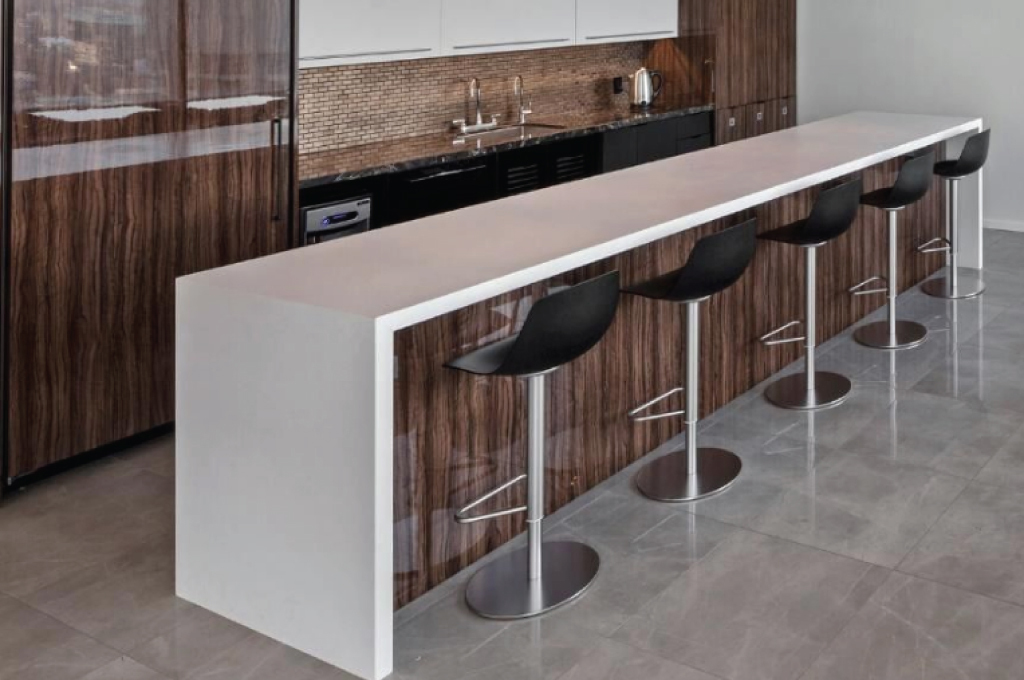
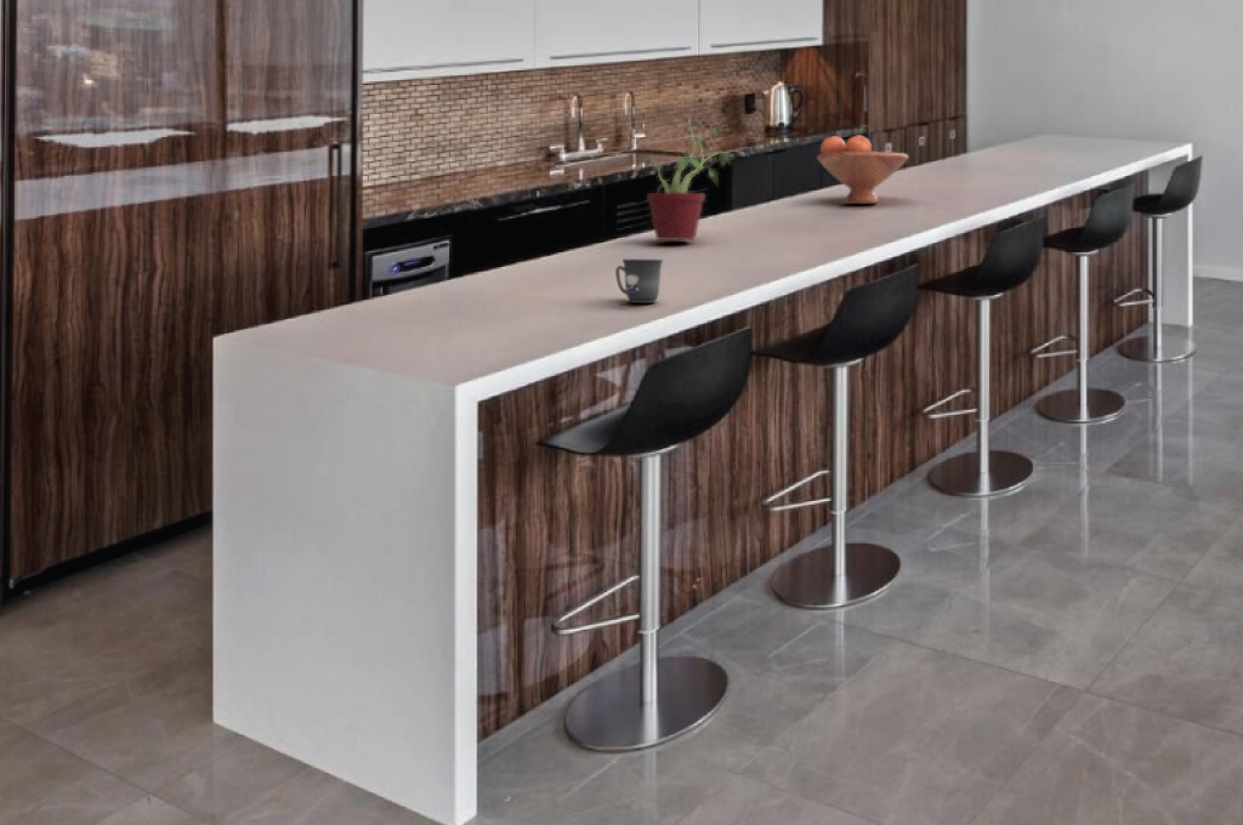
+ mug (636, 280)
+ fruit bowl (862, 170)
+ potted plant (691, 177)
